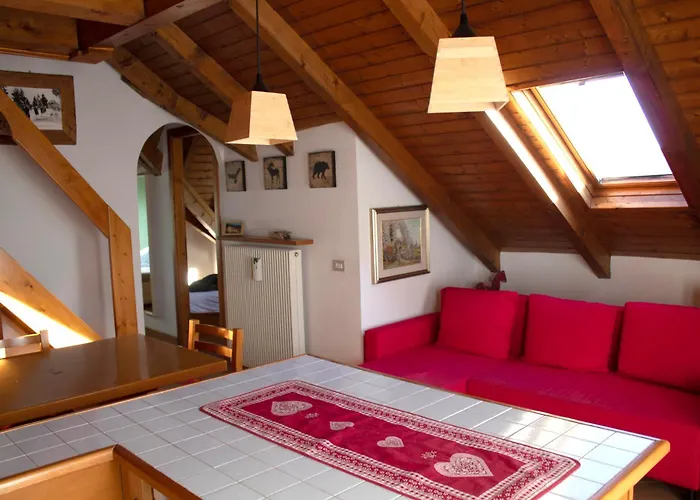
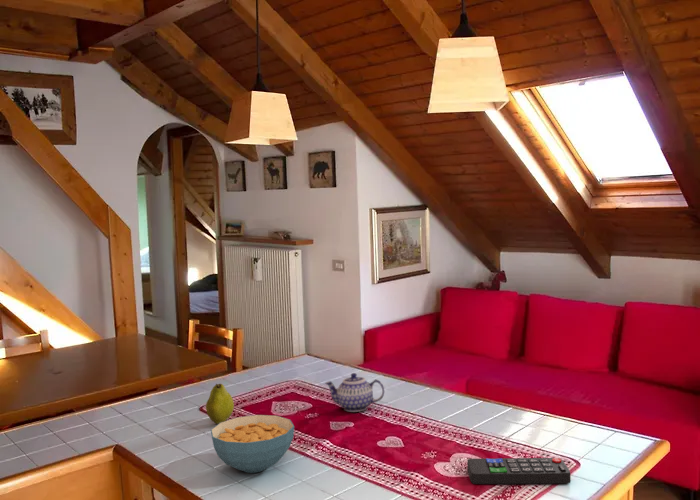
+ fruit (219, 402)
+ teapot (354, 390)
+ cereal bowl (253, 447)
+ remote control (517, 469)
